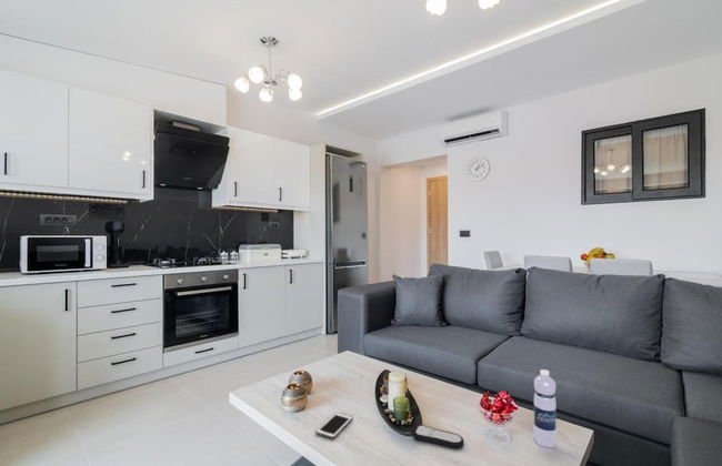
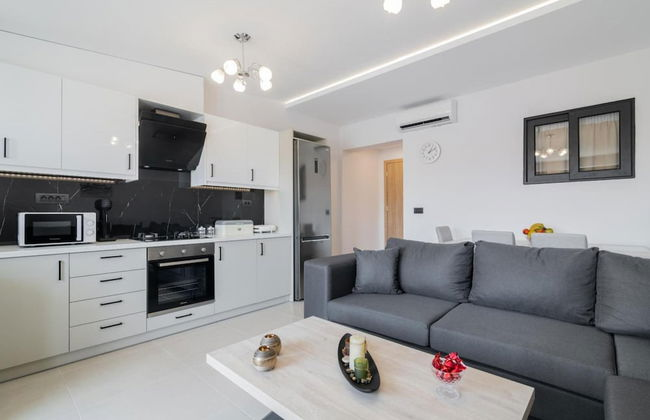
- remote control (438, 436)
- water bottle (544, 406)
- cell phone (334, 425)
